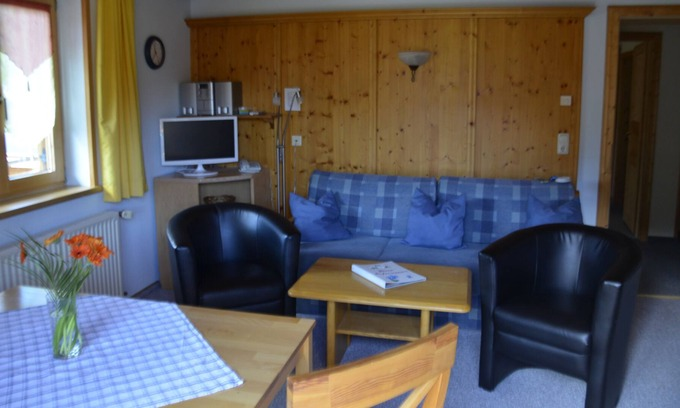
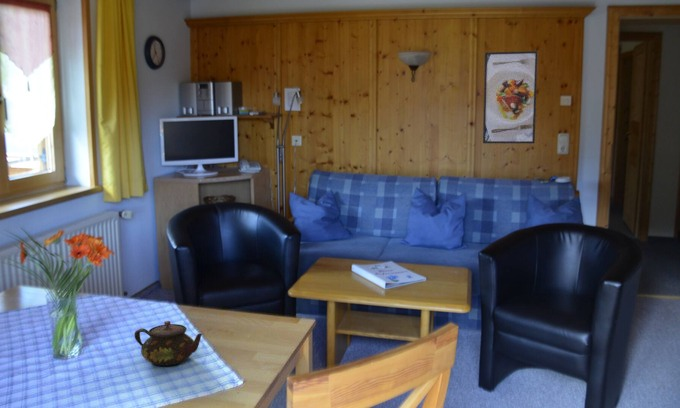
+ teapot (168, 340)
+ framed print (509, 98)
